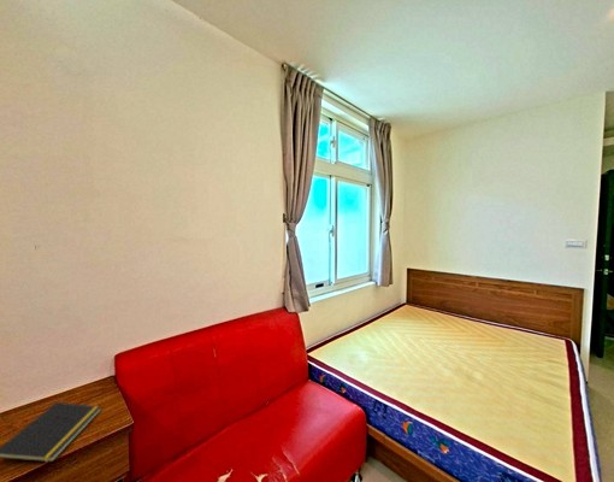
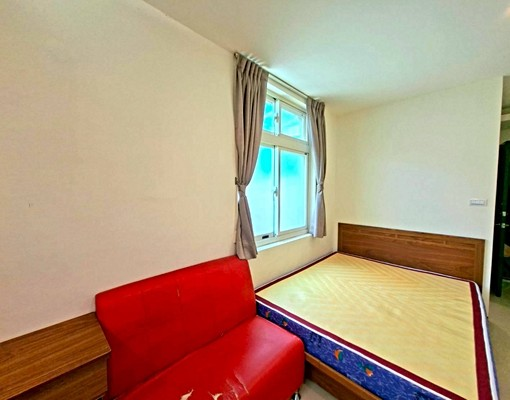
- notepad (54, 428)
